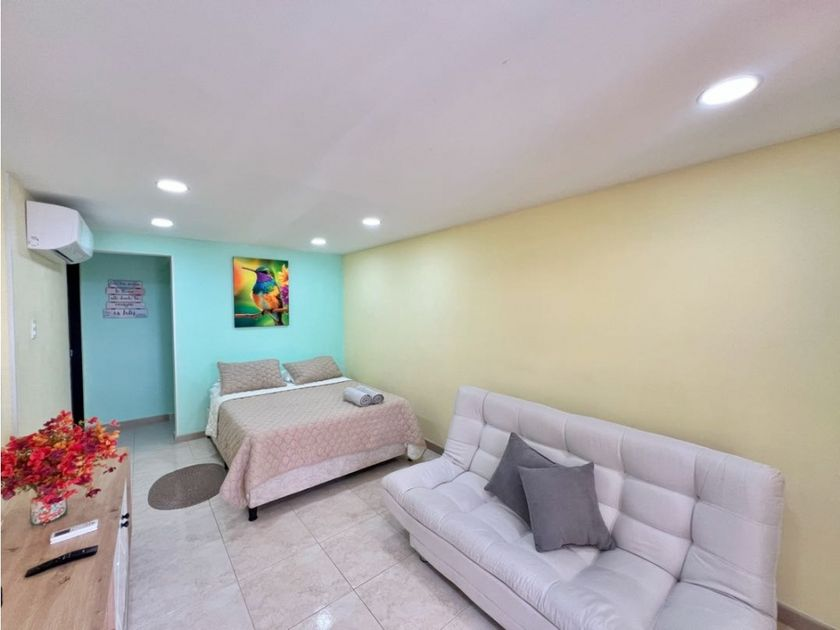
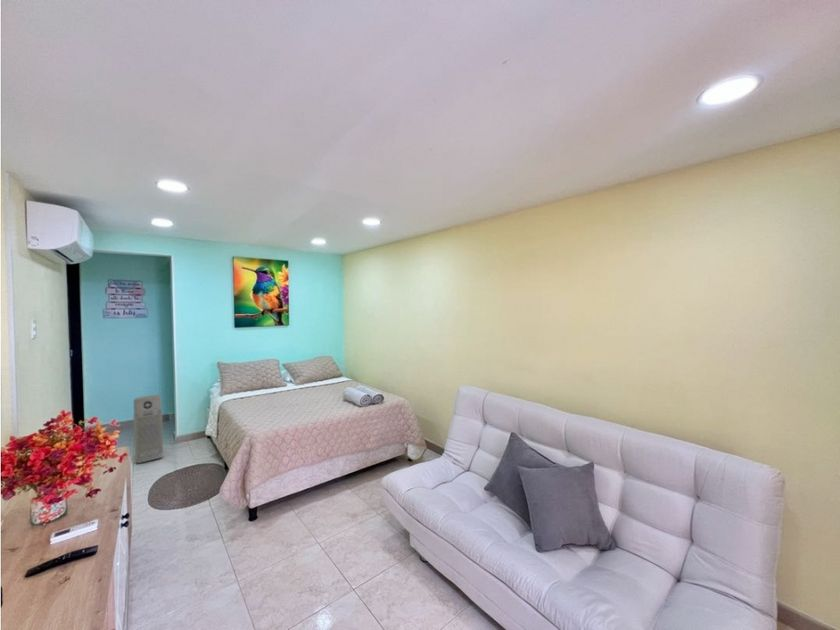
+ air purifier (148, 426)
